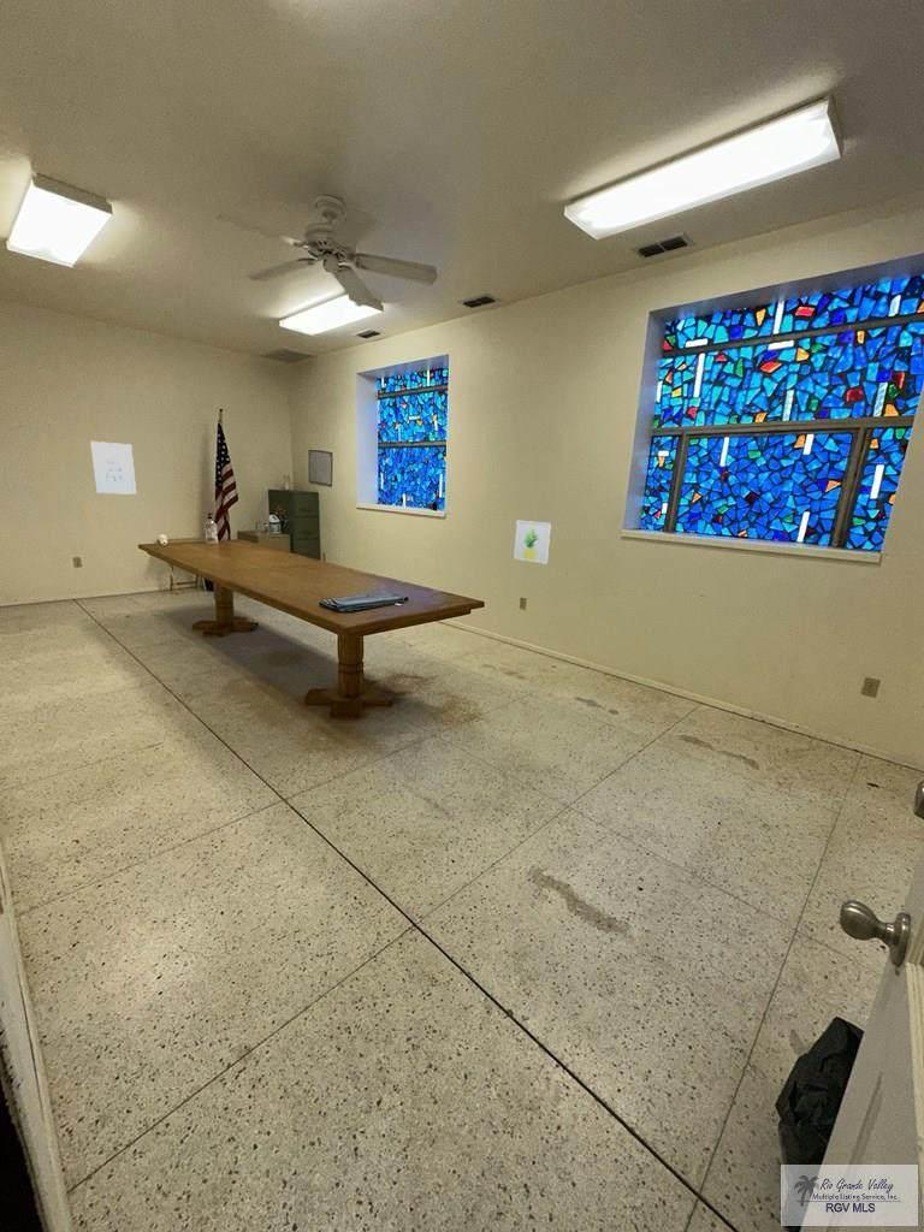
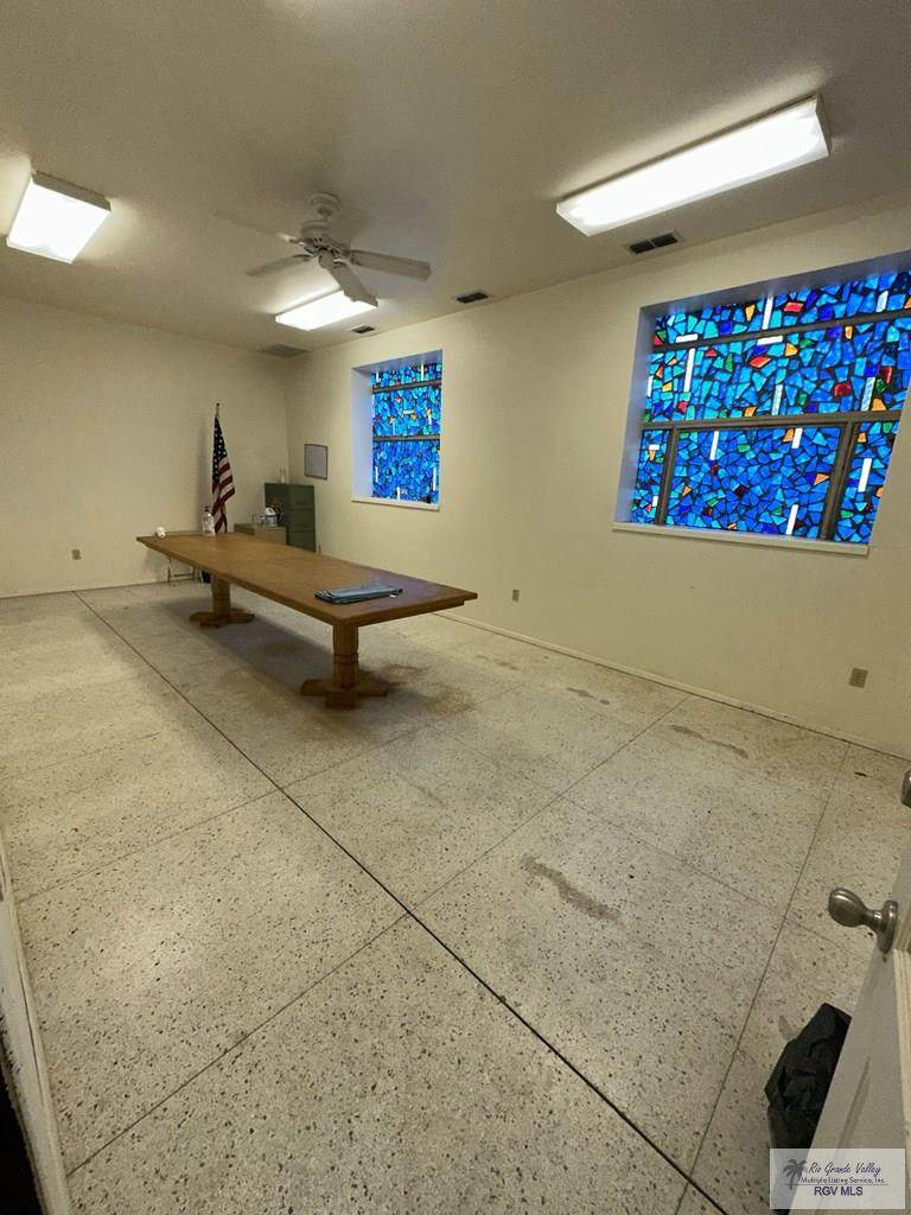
- wall art (113, 468)
- wall art (532, 541)
